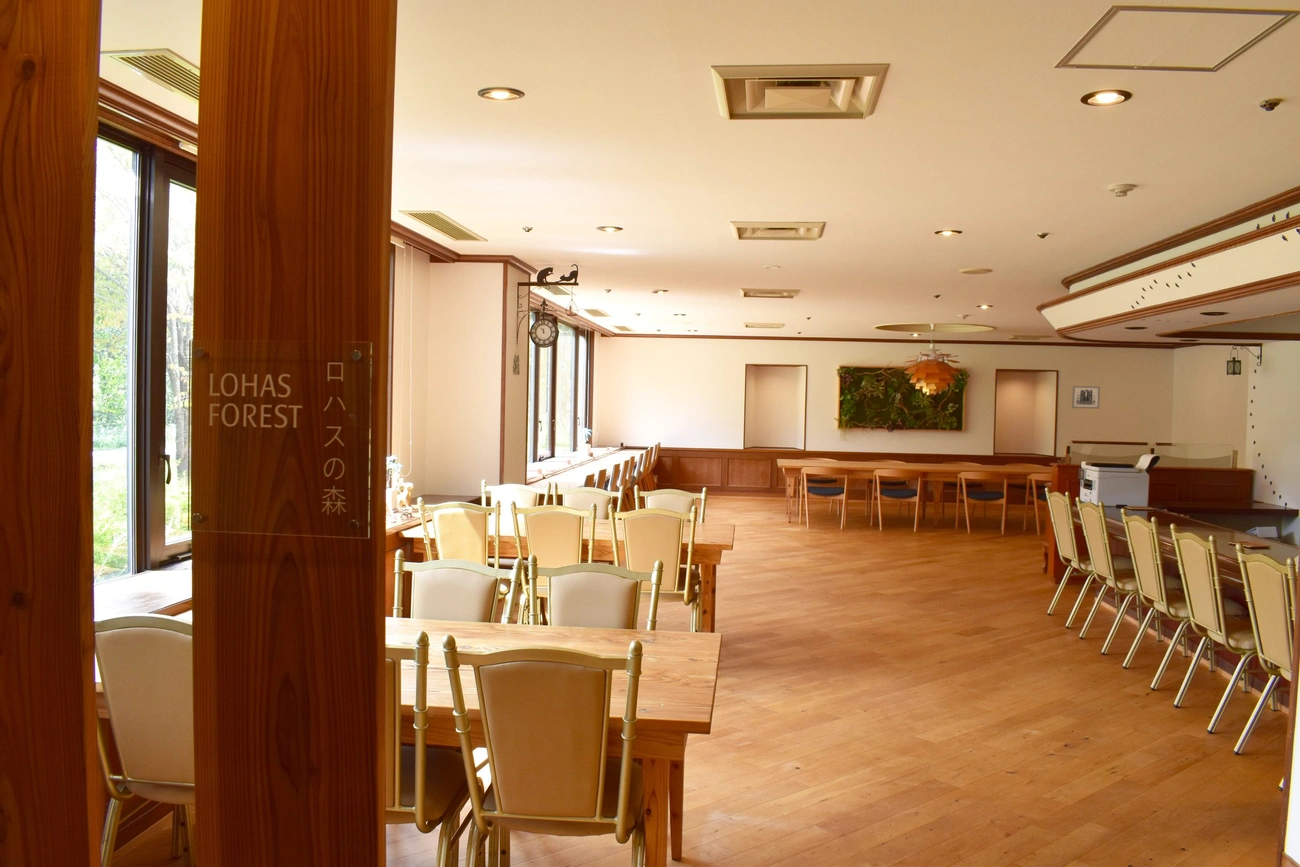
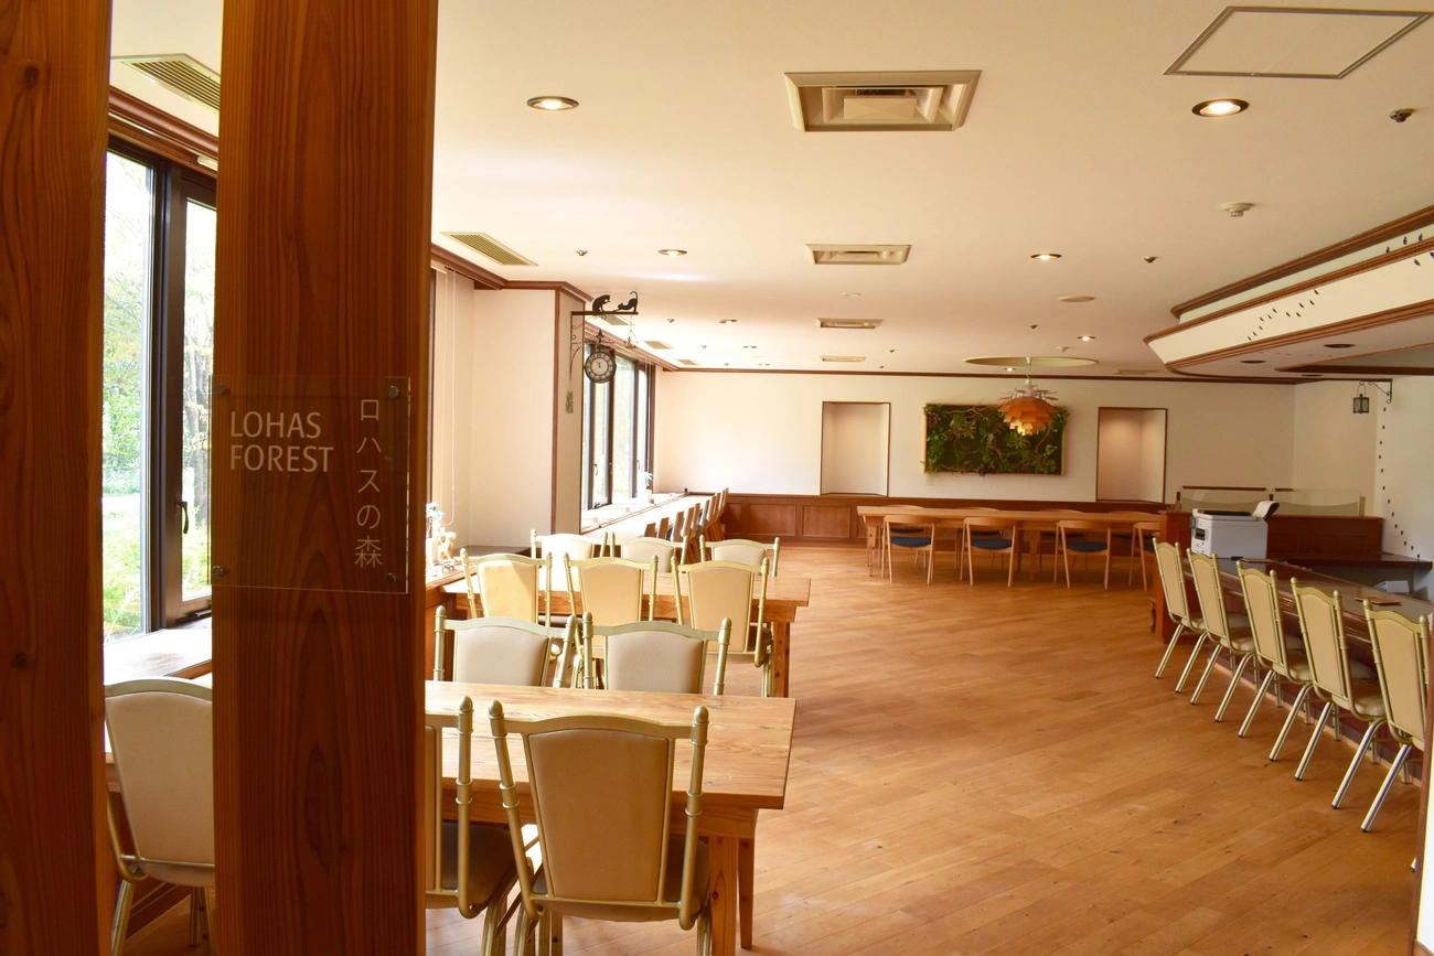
- wall art (1085, 397)
